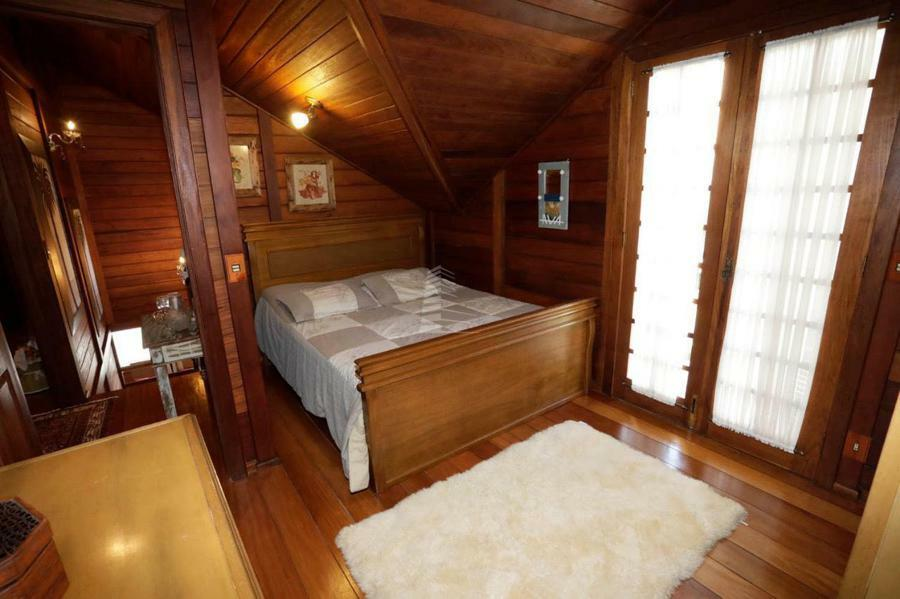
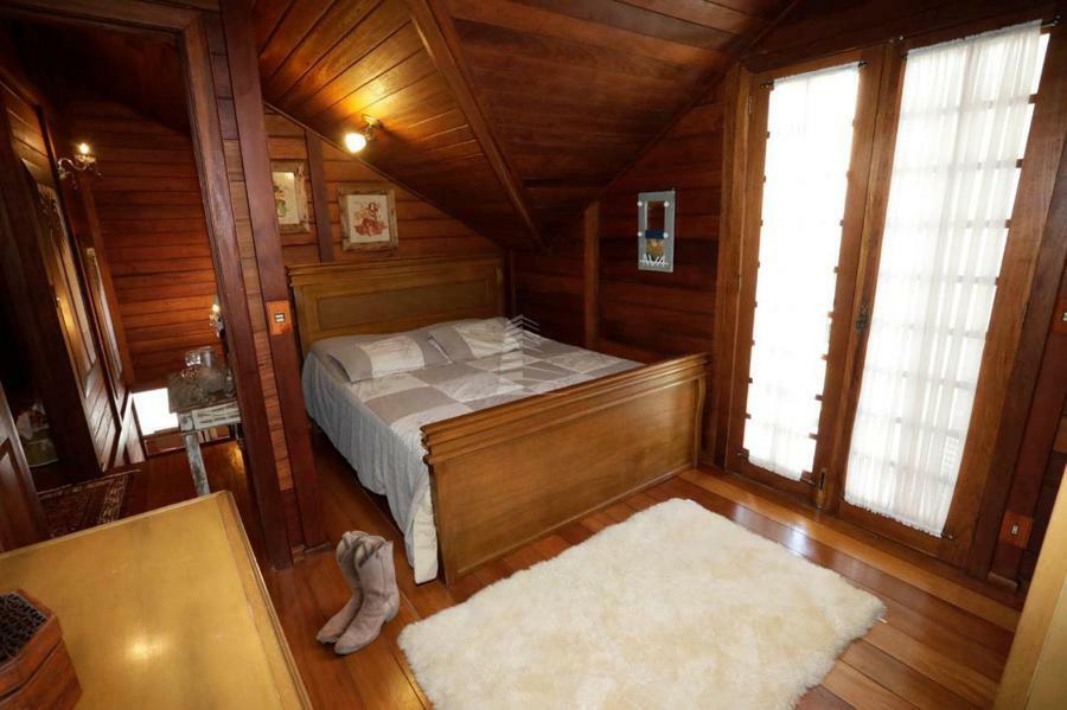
+ boots (356, 586)
